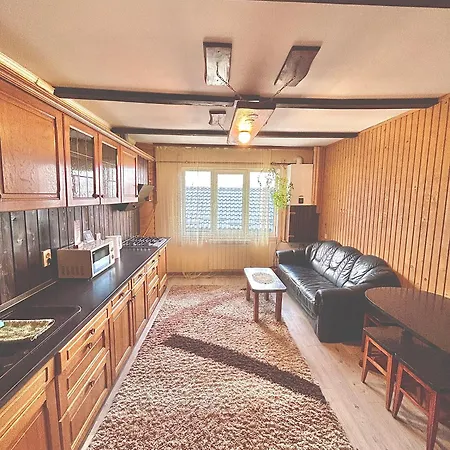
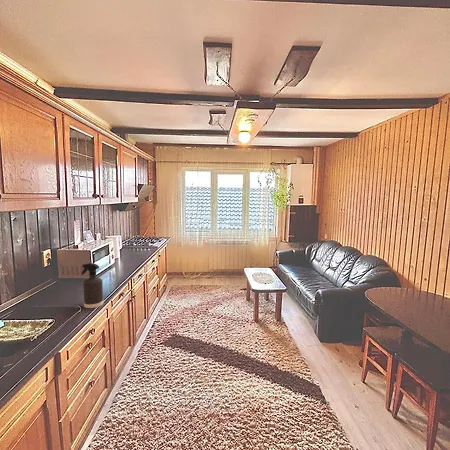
+ spray bottle (91, 284)
